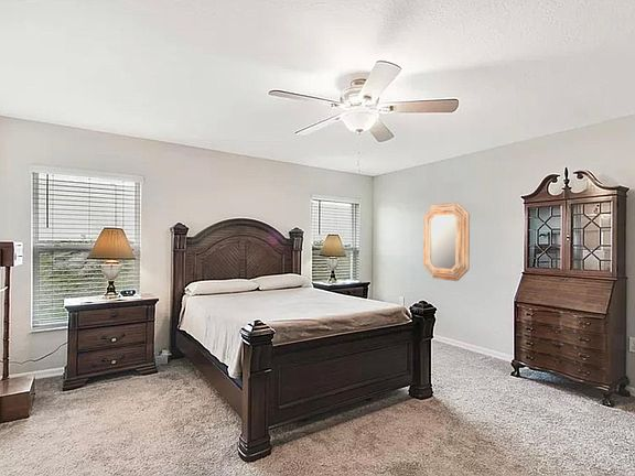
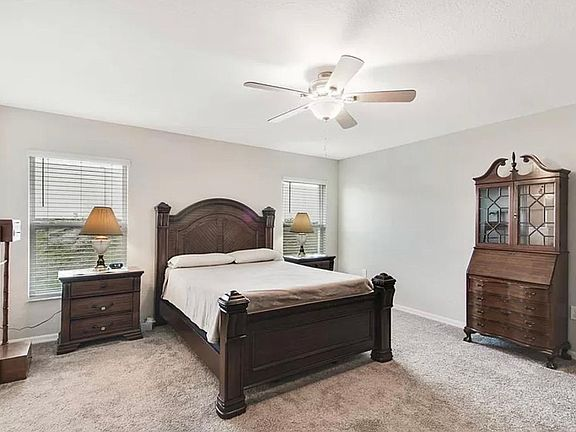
- home mirror (443, 241)
